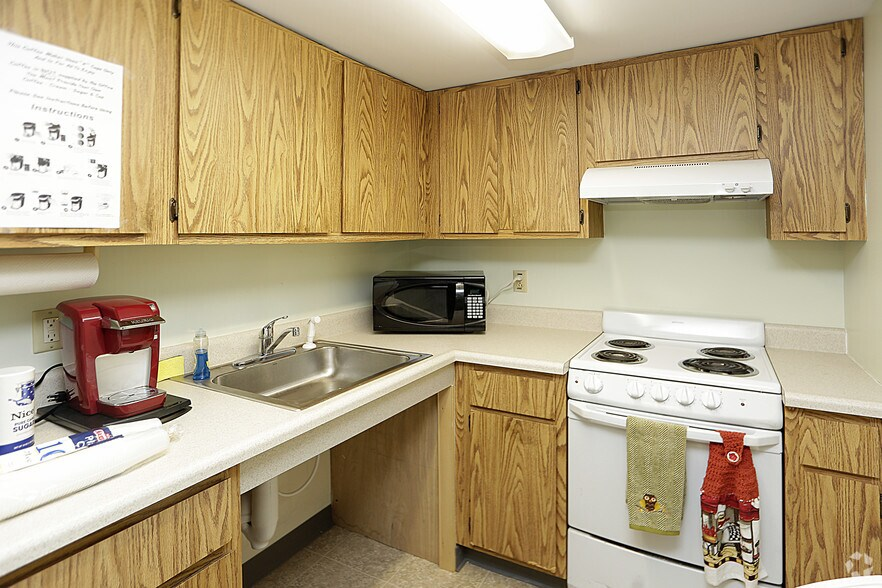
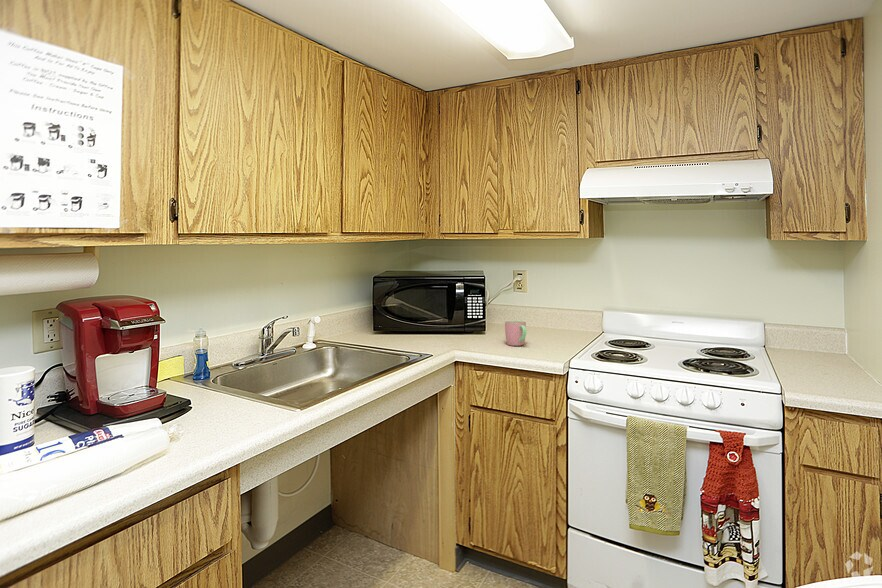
+ cup (517, 333)
